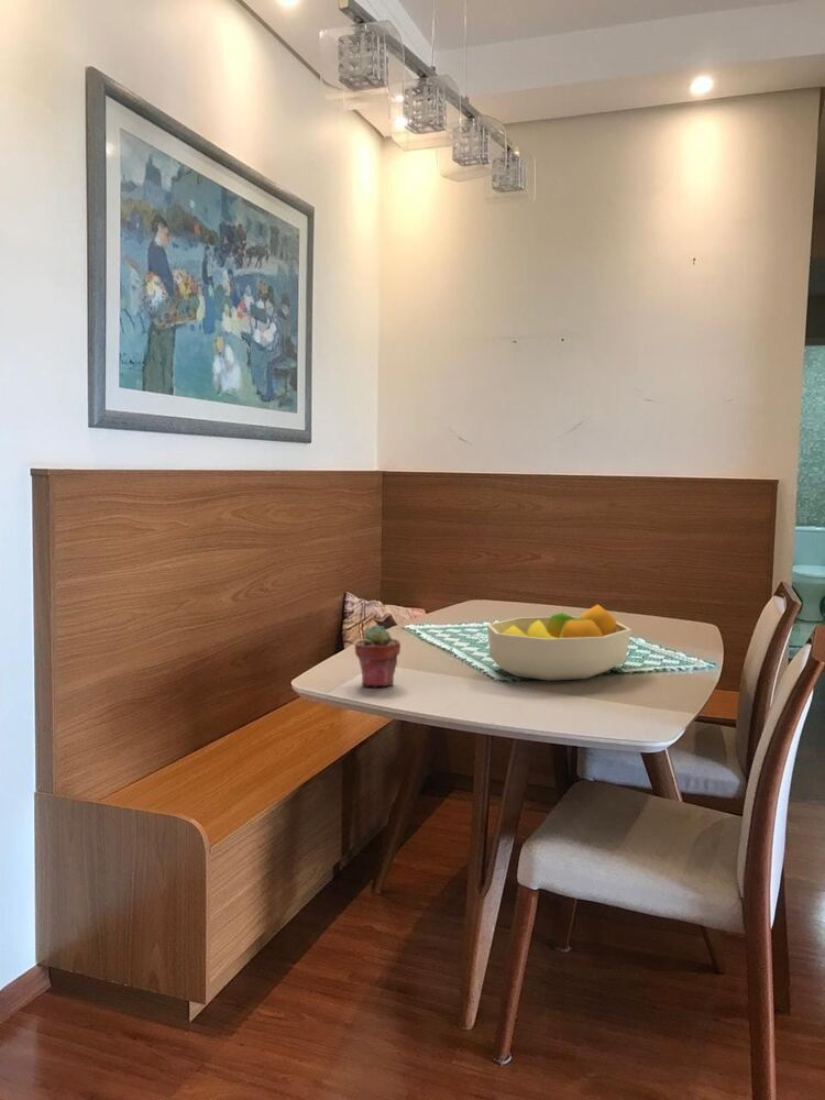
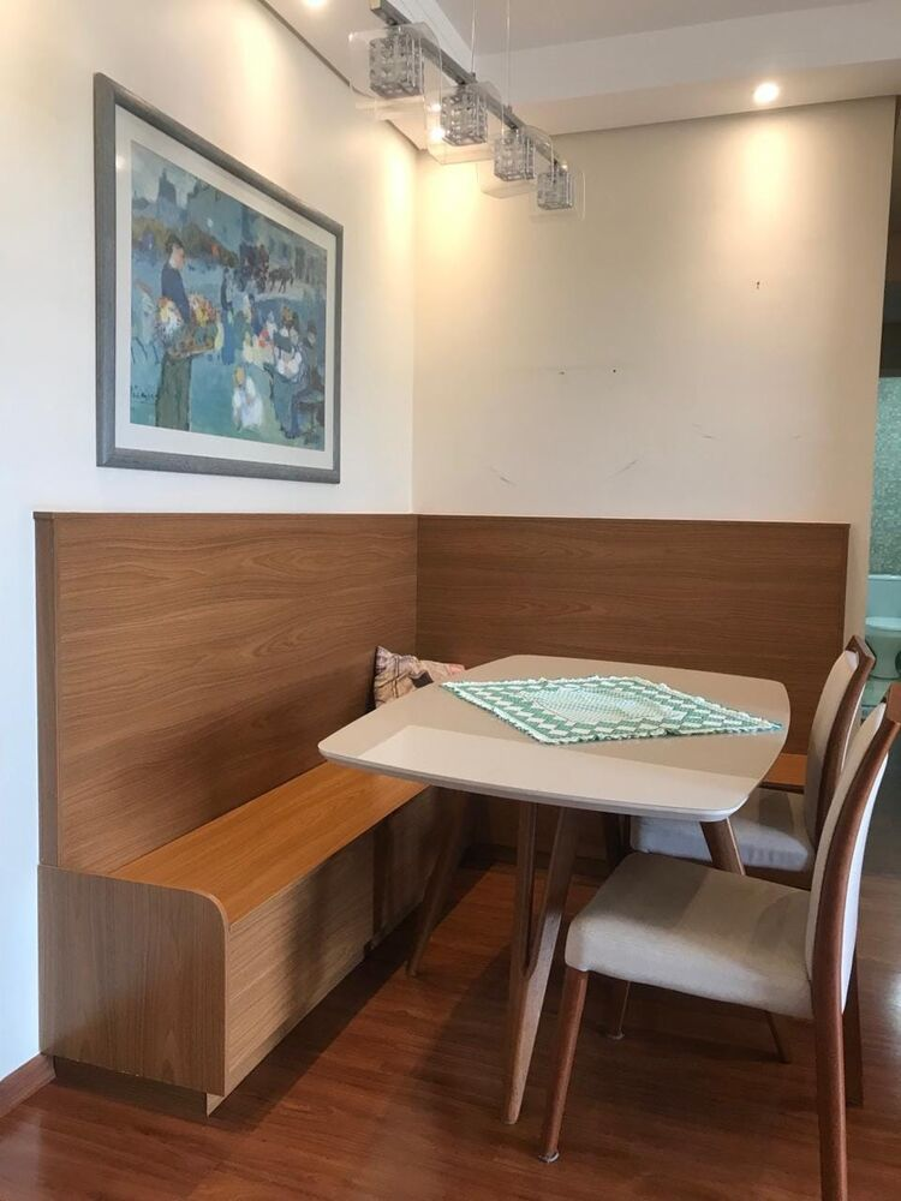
- potted succulent (377, 653)
- fruit bowl (558, 638)
